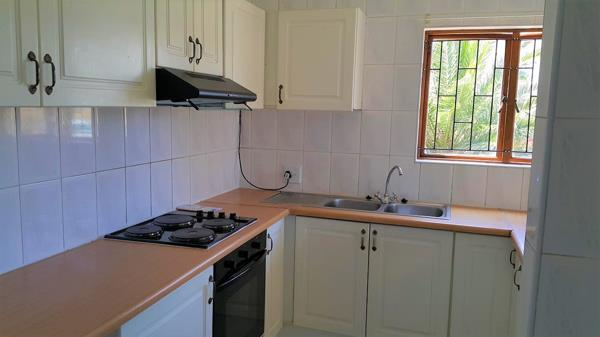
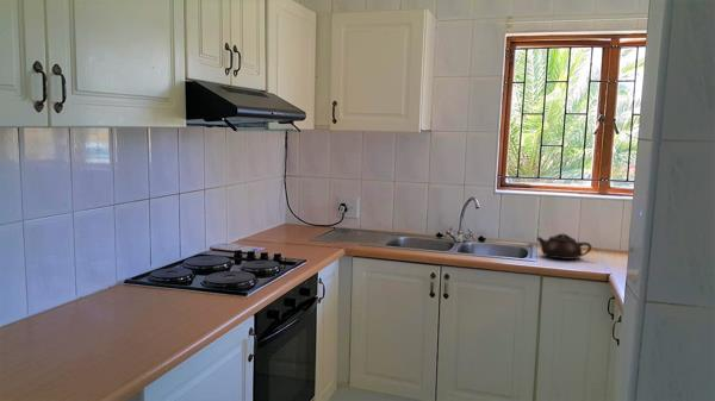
+ teapot (562, 245)
